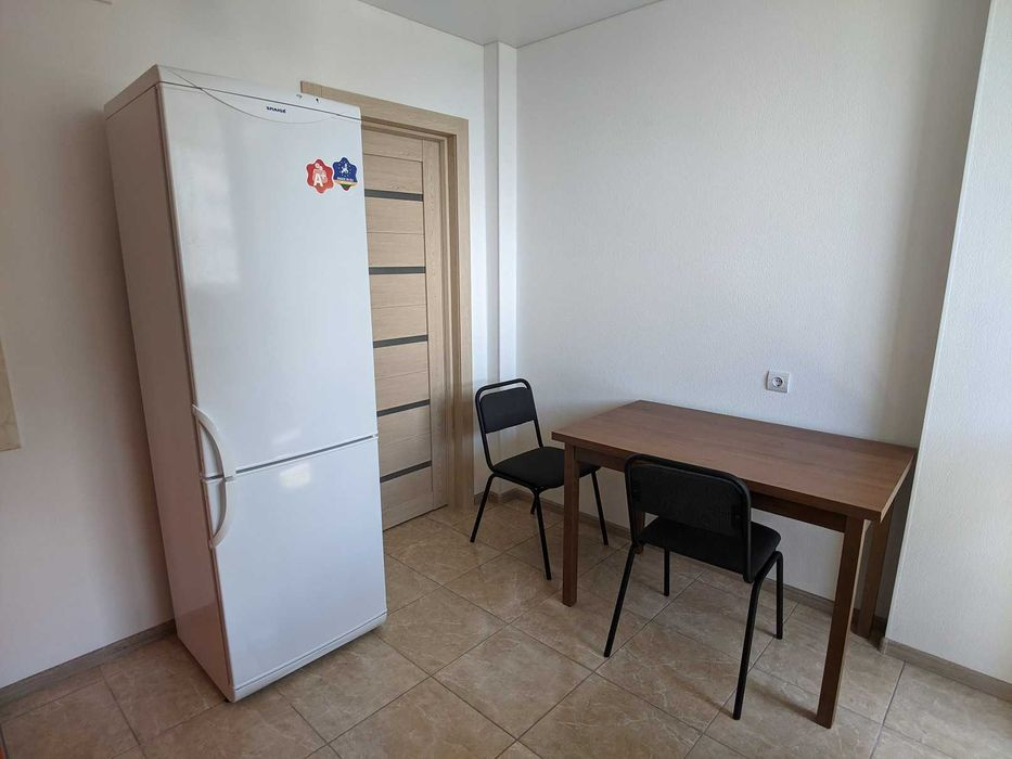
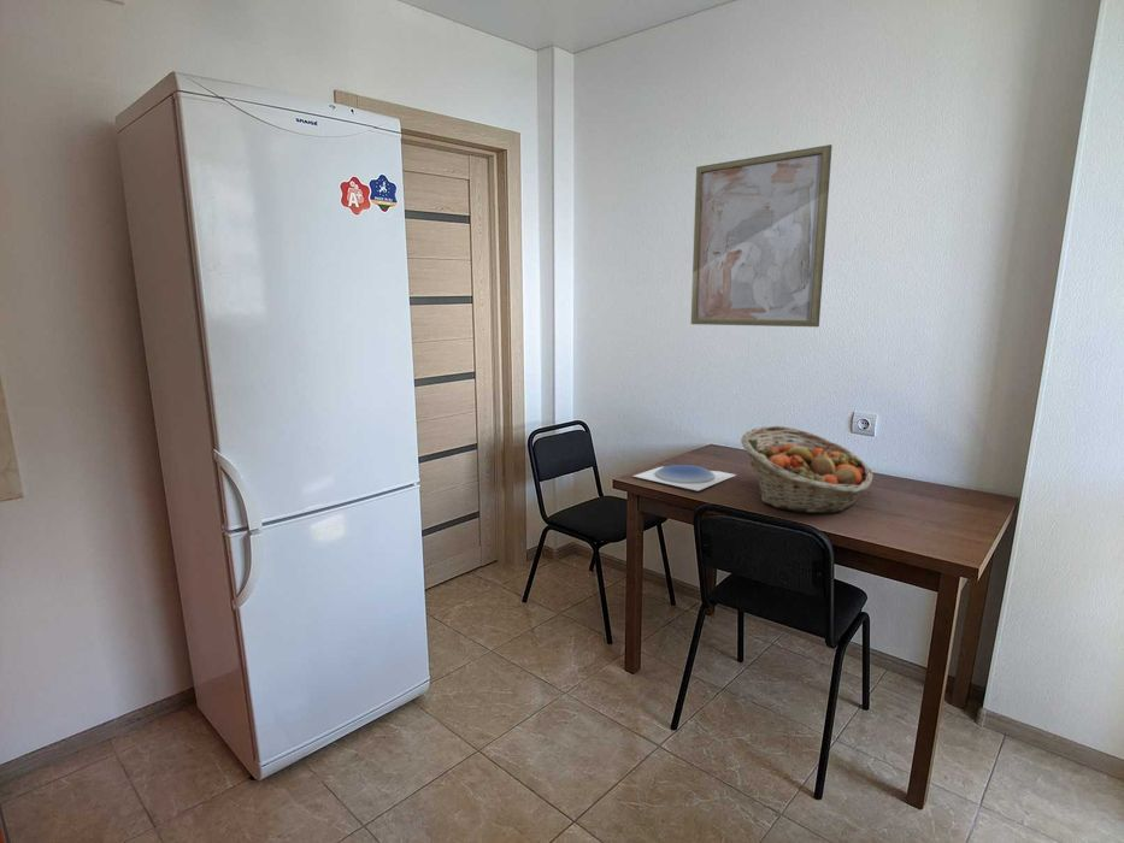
+ plate (684, 472)
+ wall art (754, 242)
+ fruit basket (805, 466)
